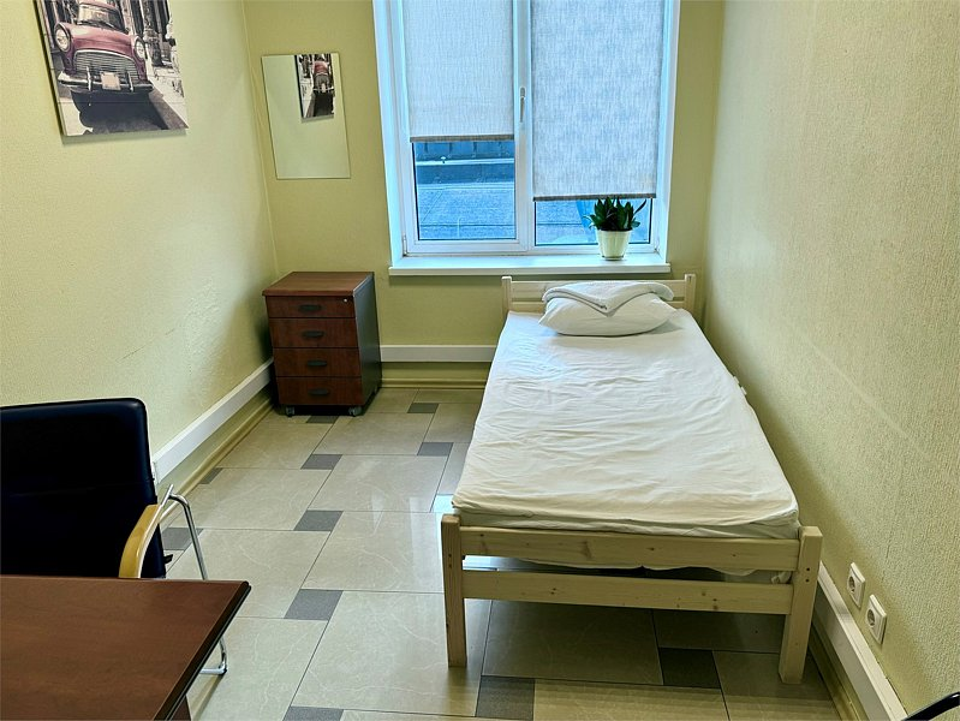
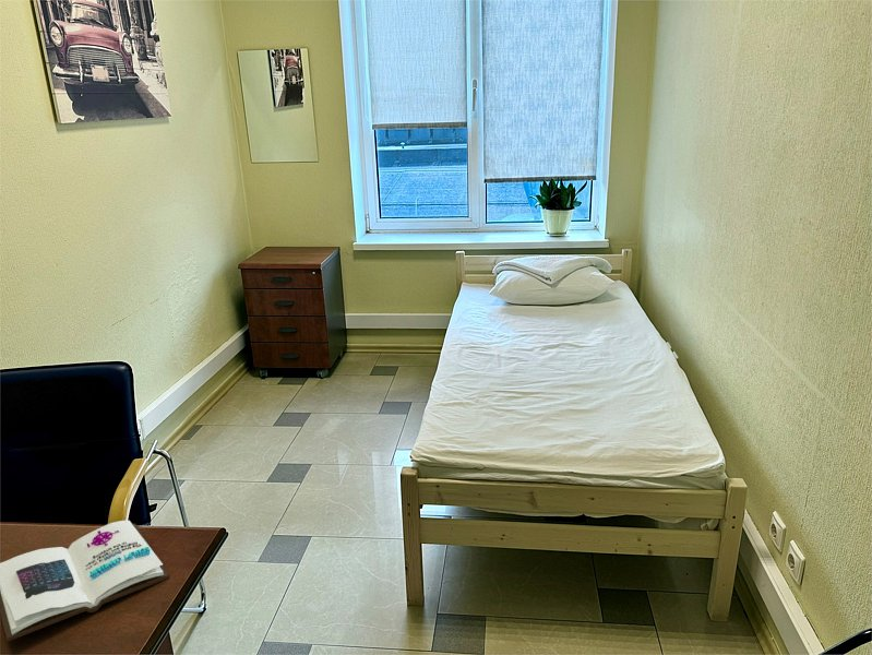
+ book (79, 570)
